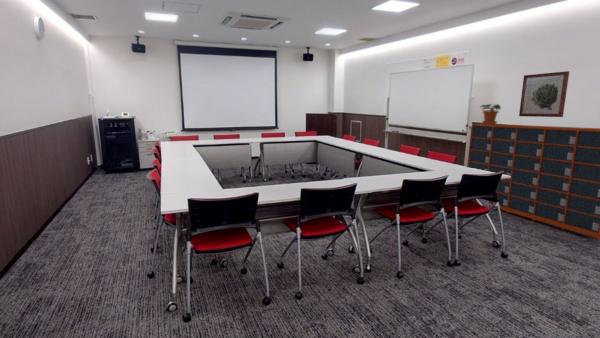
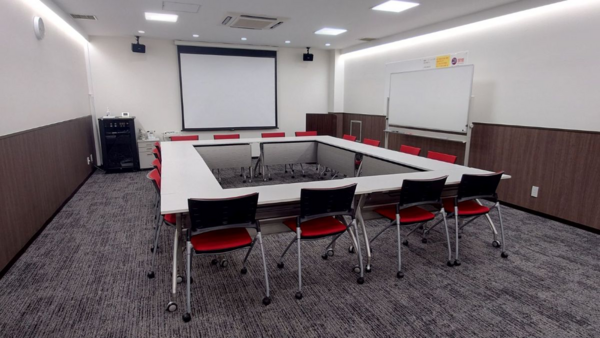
- wall art (542, 95)
- potted plant (490, 114)
- storage cabinet (532, 171)
